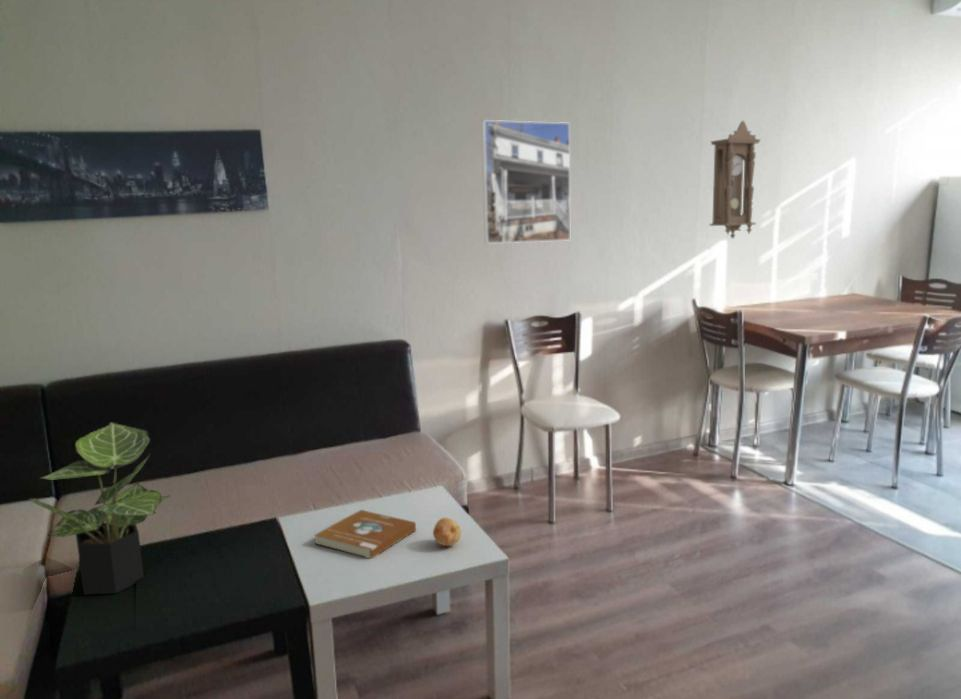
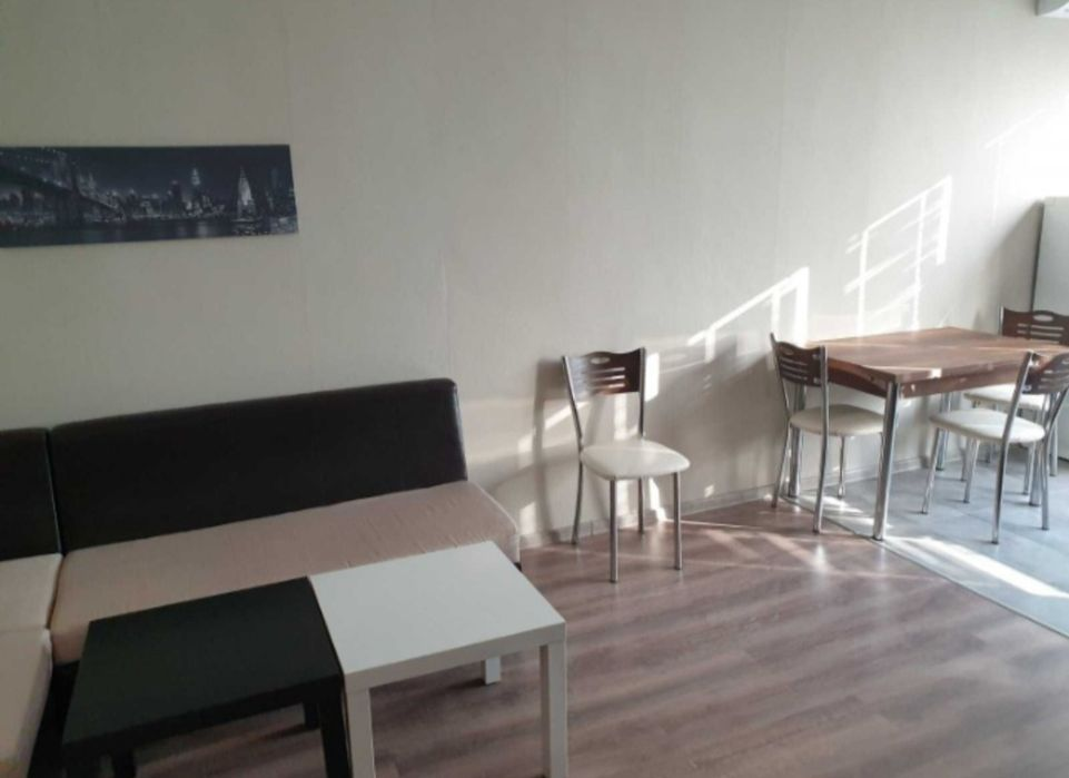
- fruit (446, 531)
- pendulum clock (734, 181)
- potted plant (117, 508)
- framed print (527, 182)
- book (366, 532)
